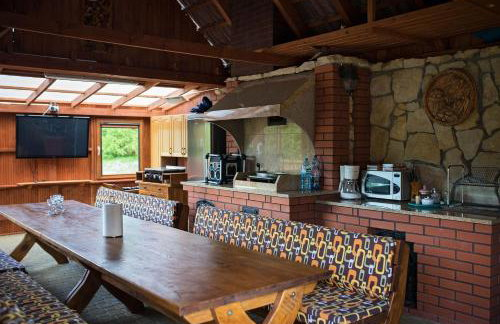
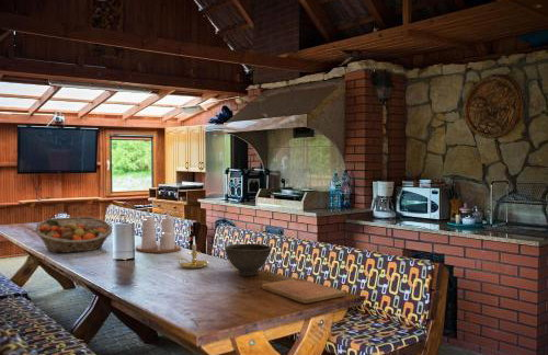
+ condiment set (161, 228)
+ fruit basket (75, 233)
+ cutting board (301, 289)
+ bowl (248, 260)
+ candle holder (192, 251)
